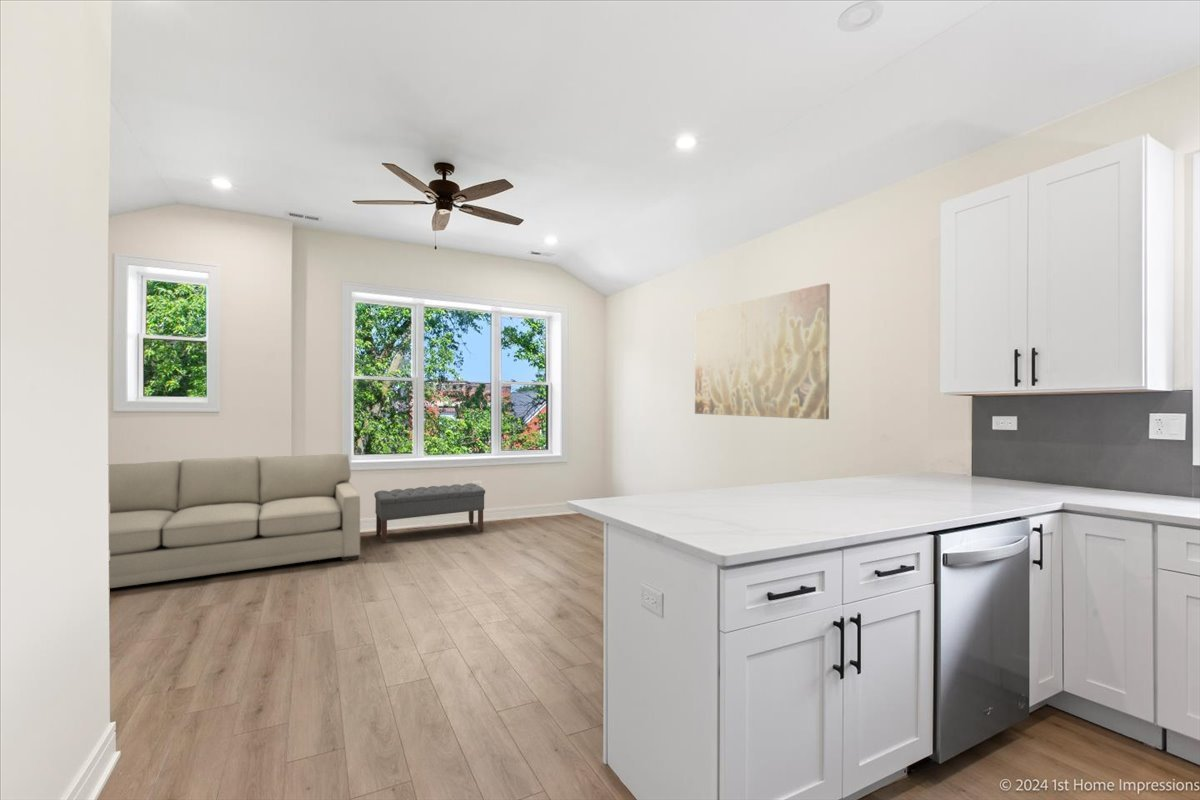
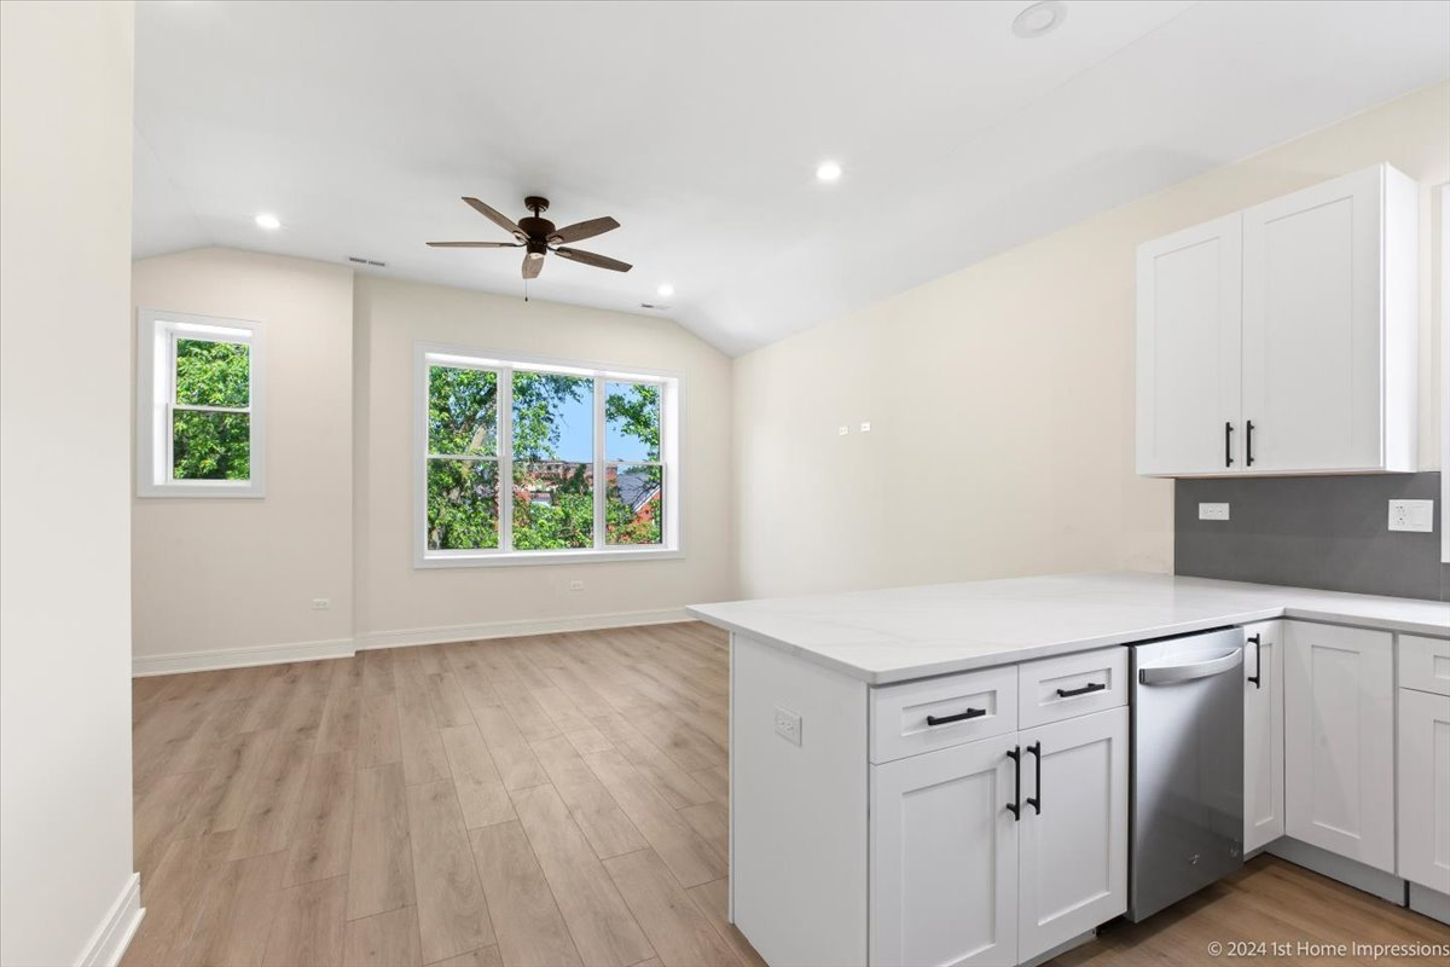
- bench (430, 510)
- sofa (217, 512)
- wall art (752, 358)
